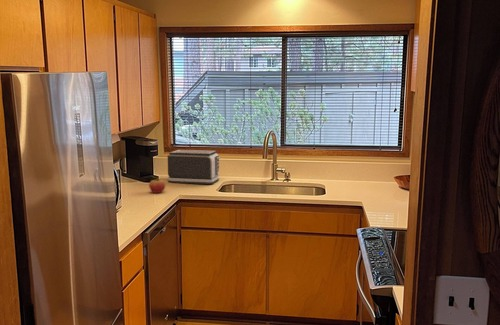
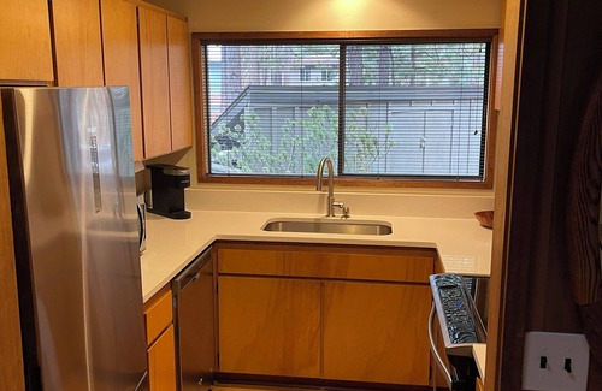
- fruit (157, 184)
- toaster (195, 166)
